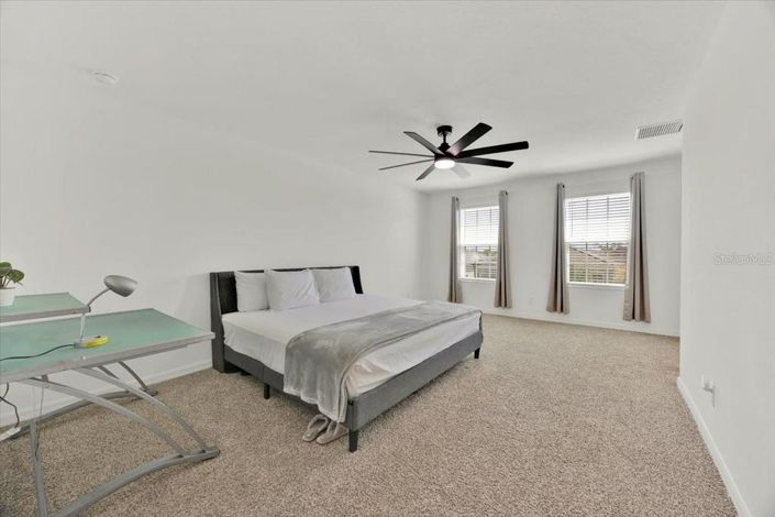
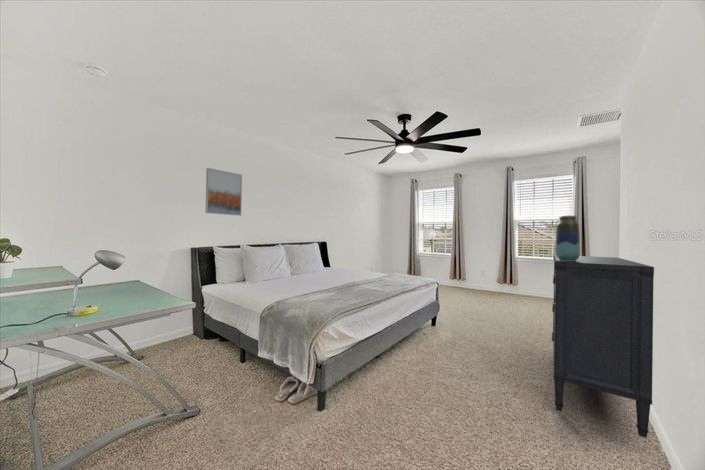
+ dresser (588, 323)
+ vase (567, 238)
+ wall art (224, 192)
